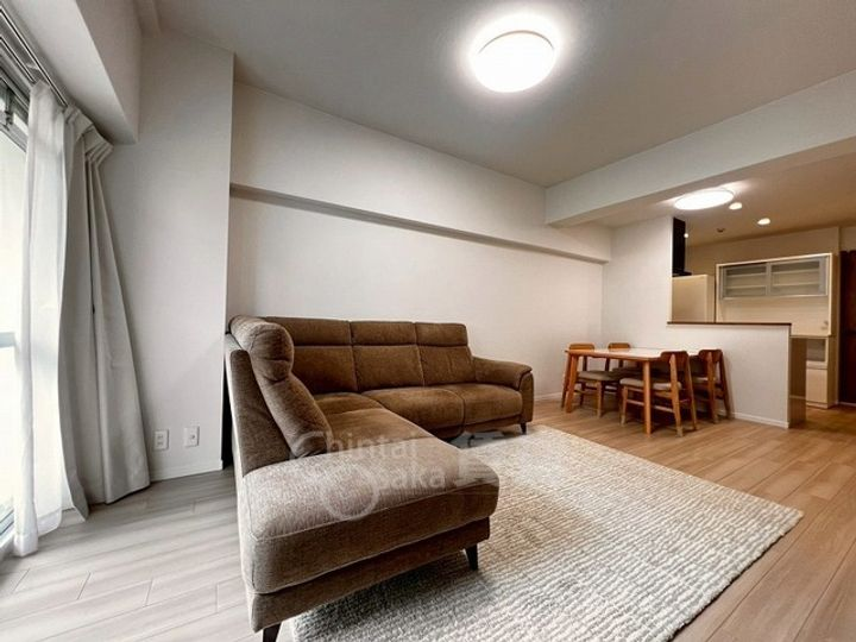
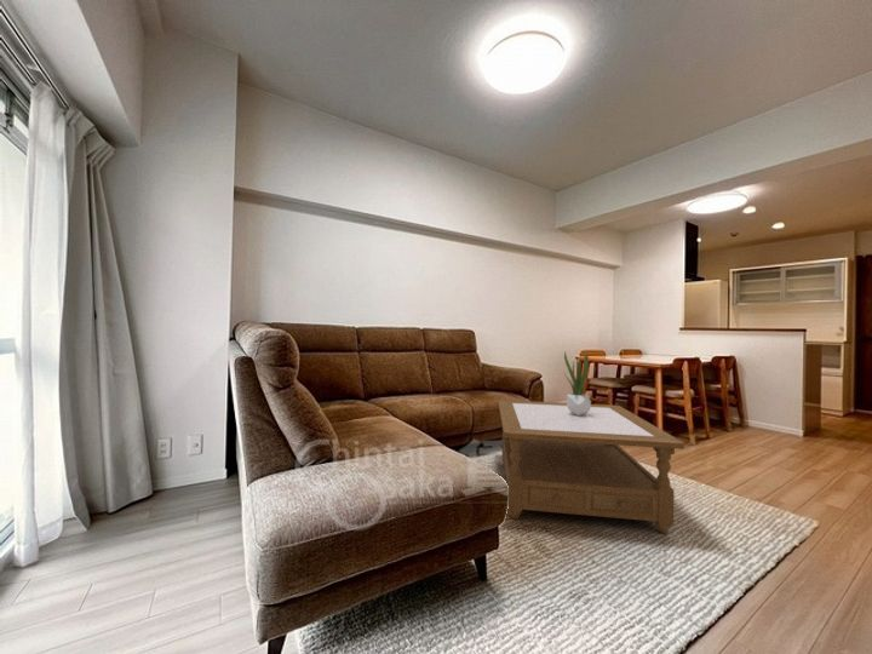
+ coffee table (570, 454)
+ potted plant (579, 383)
